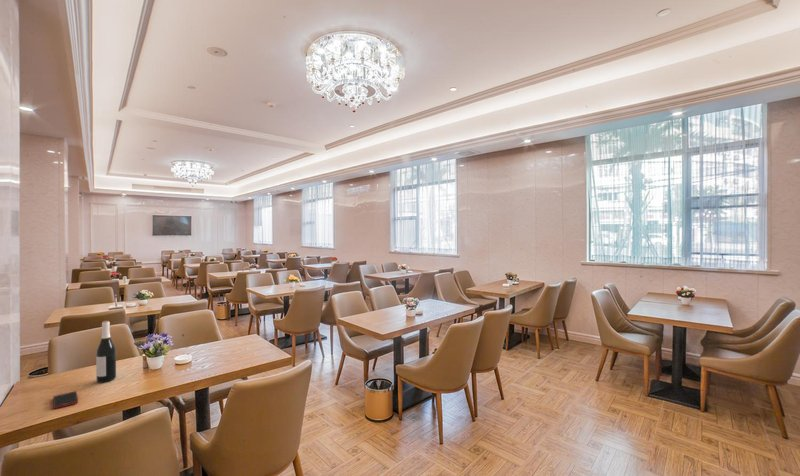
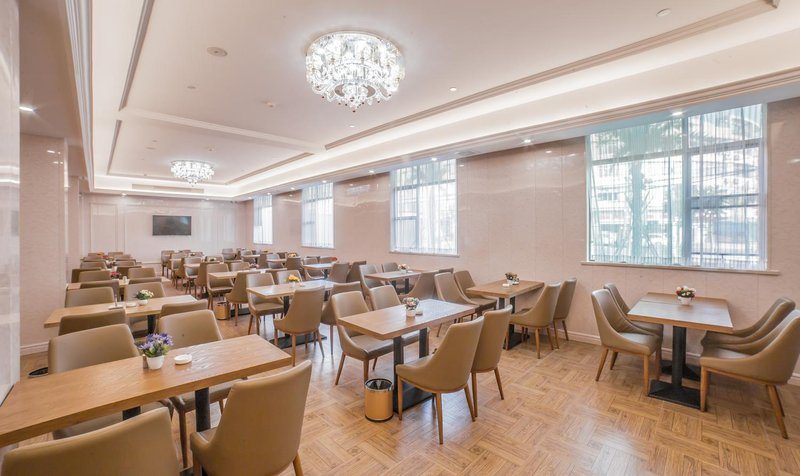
- cell phone (65, 399)
- wine bottle (106, 350)
